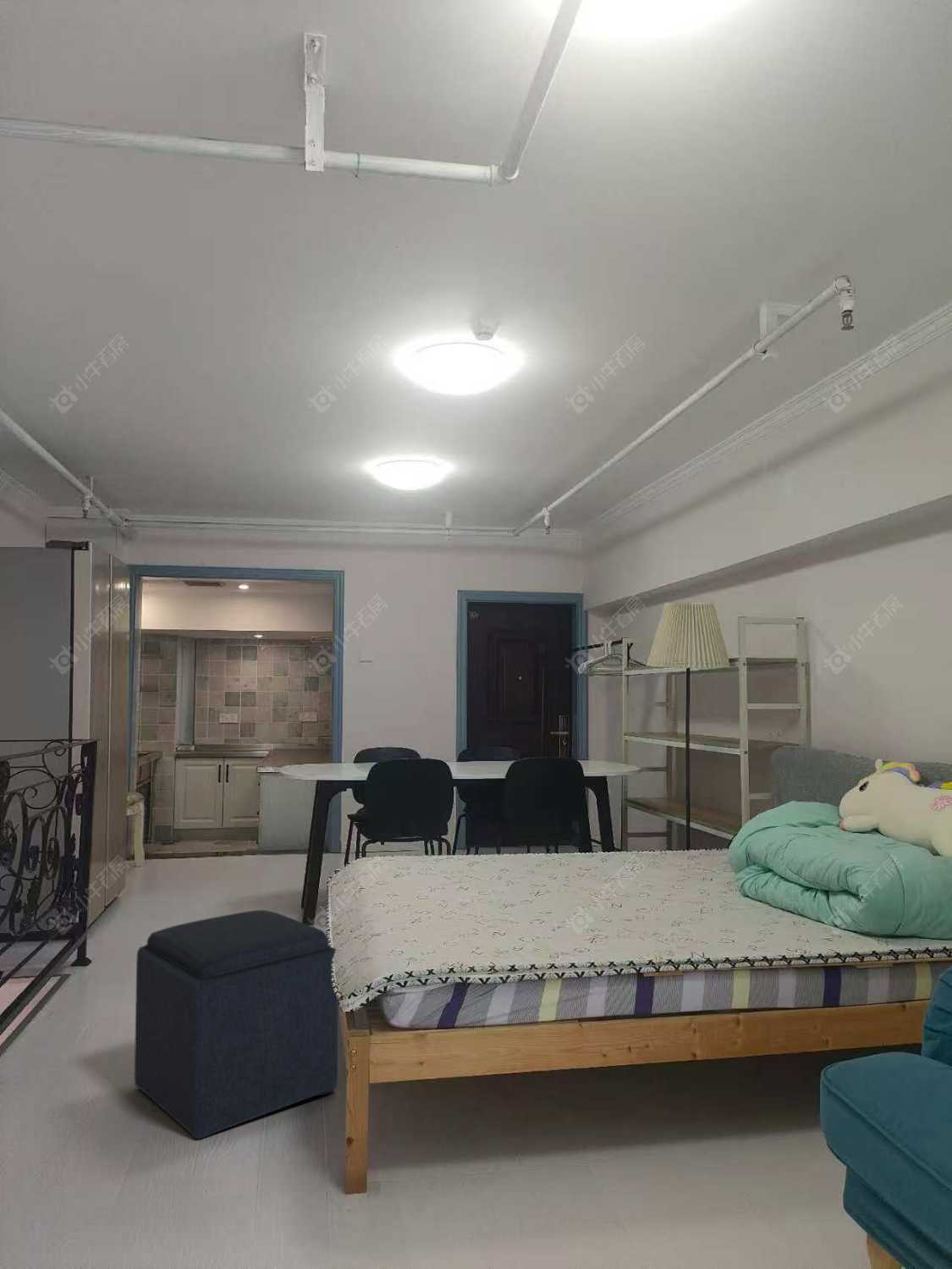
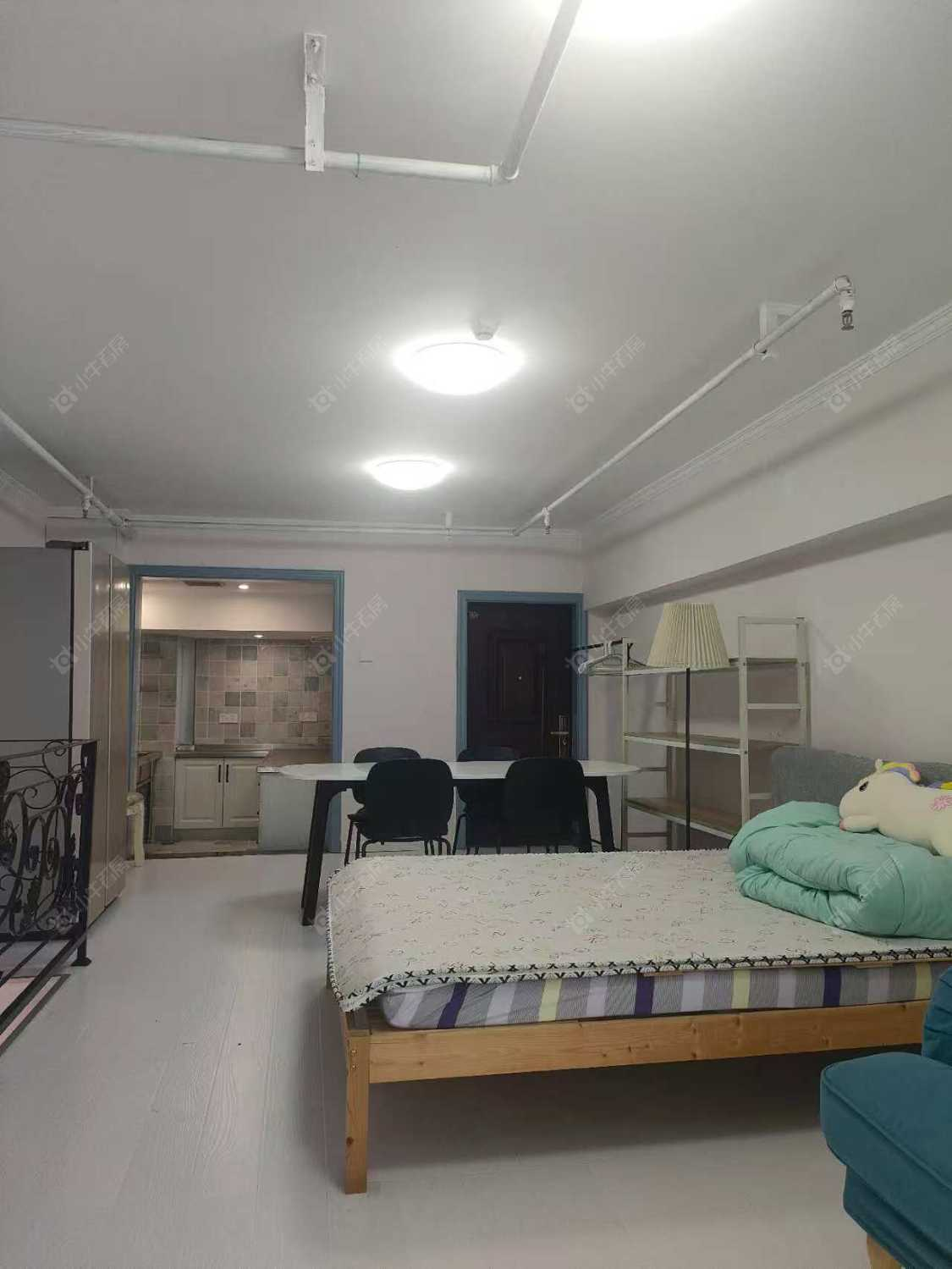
- ottoman (236, 1007)
